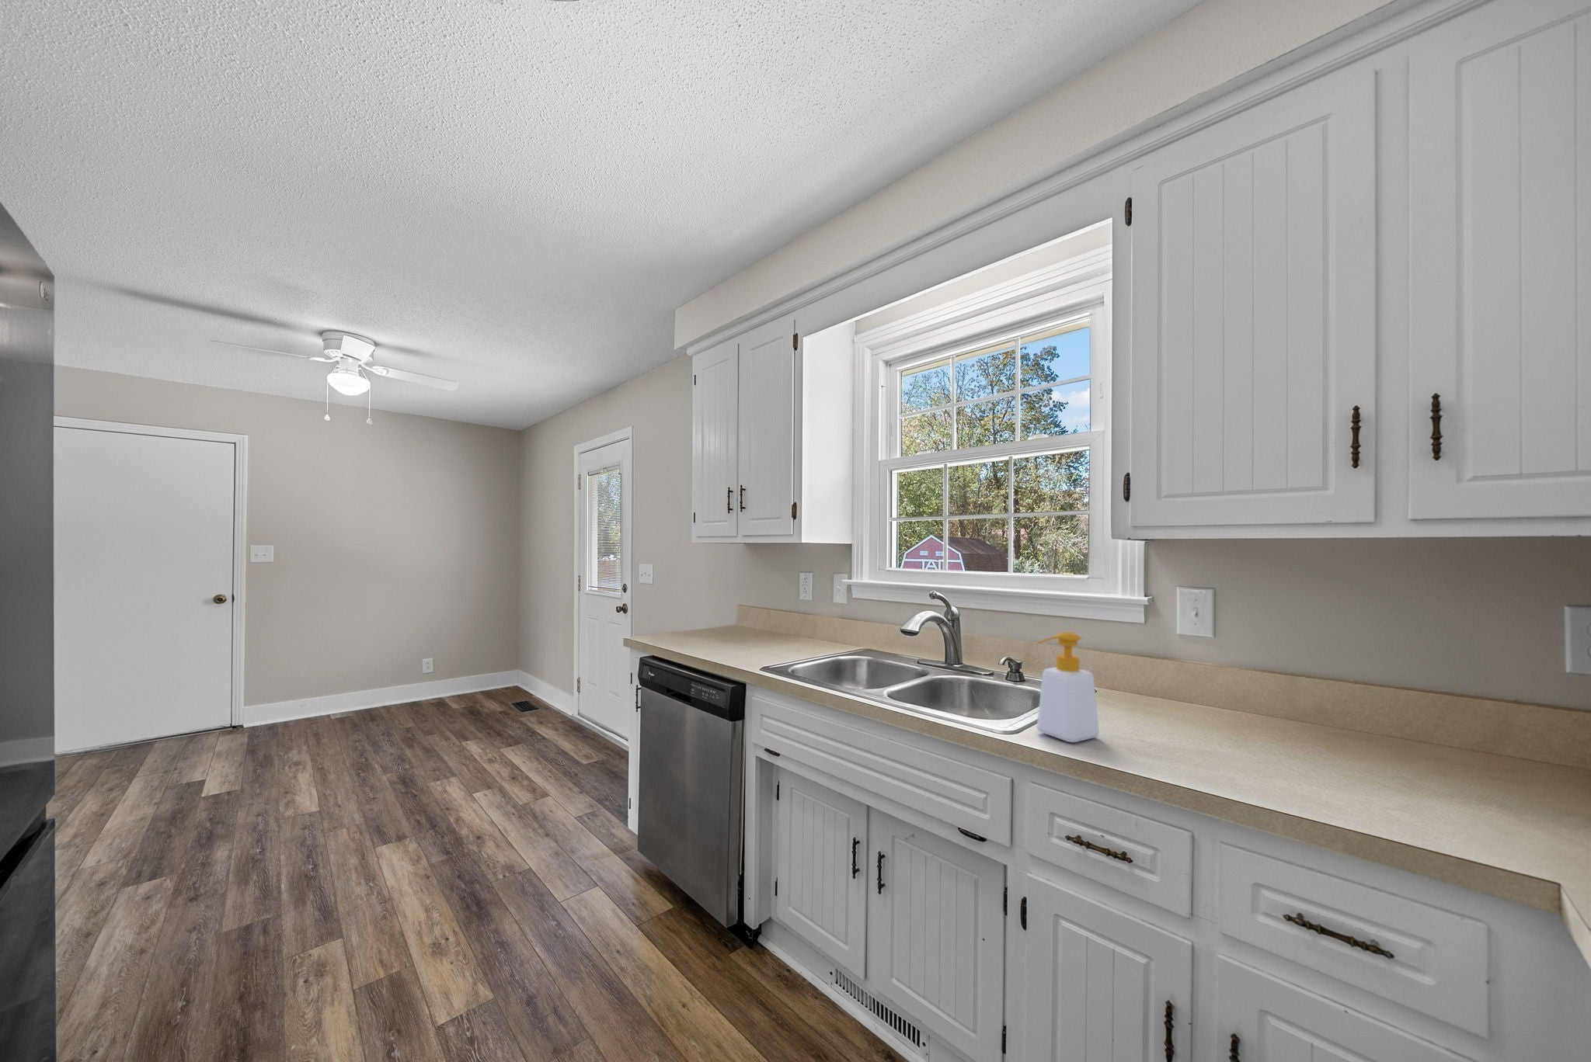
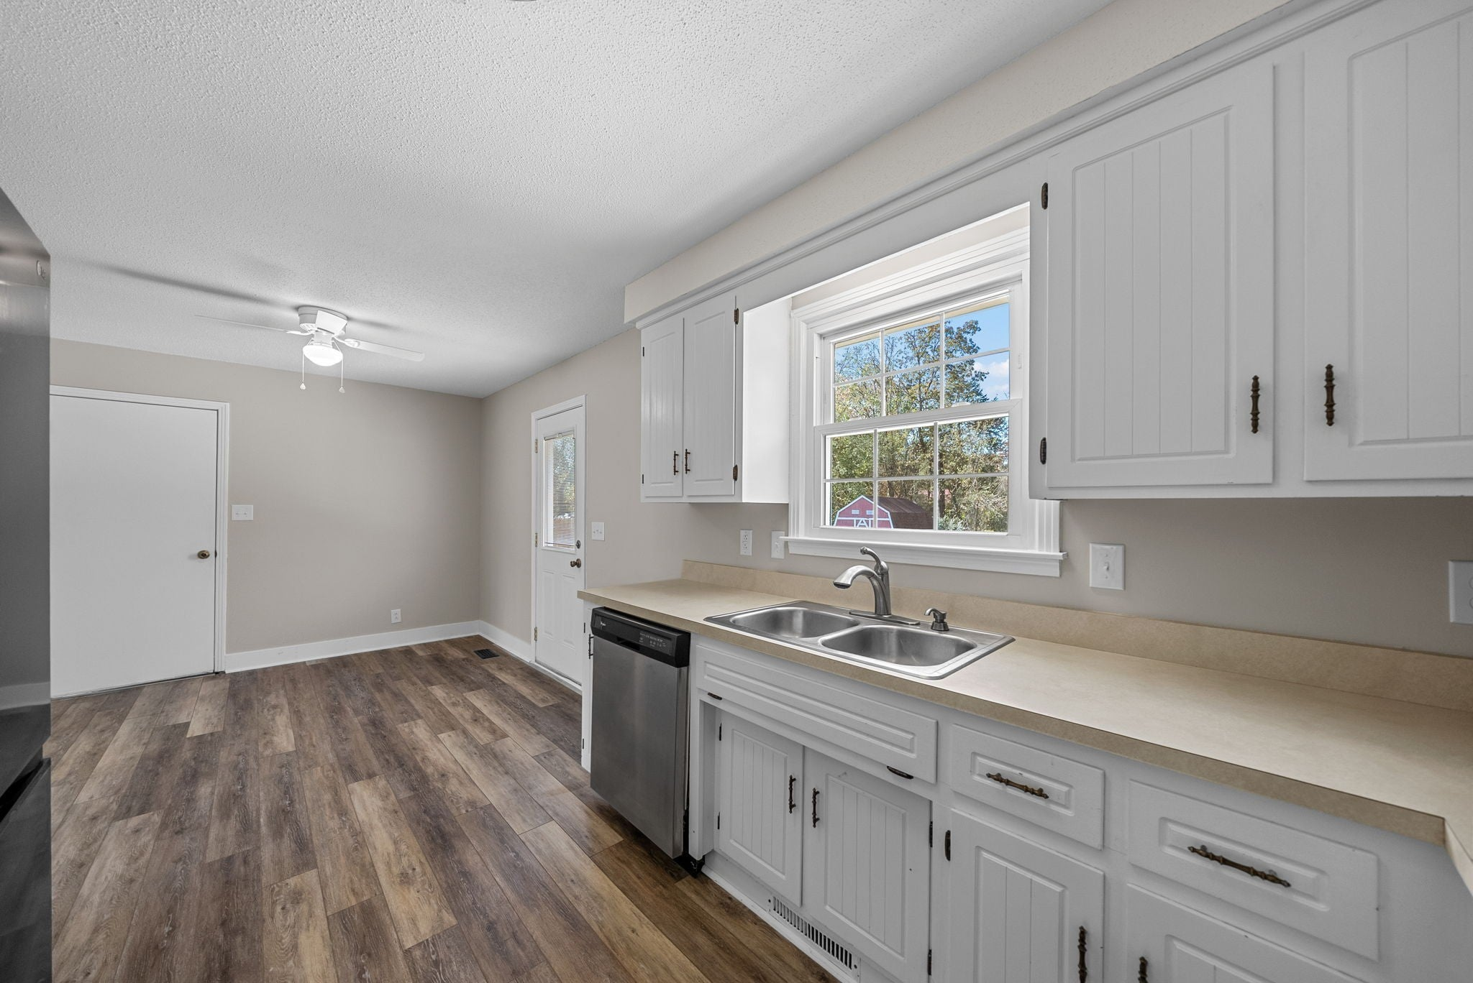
- soap bottle (1060, 684)
